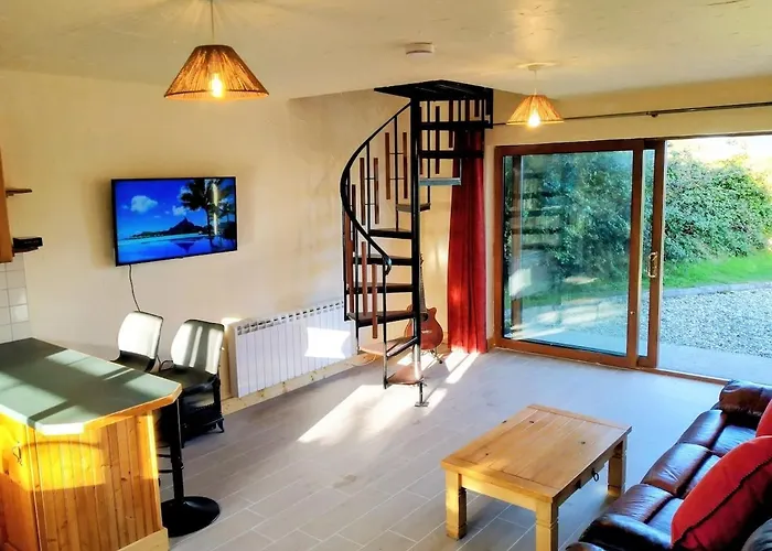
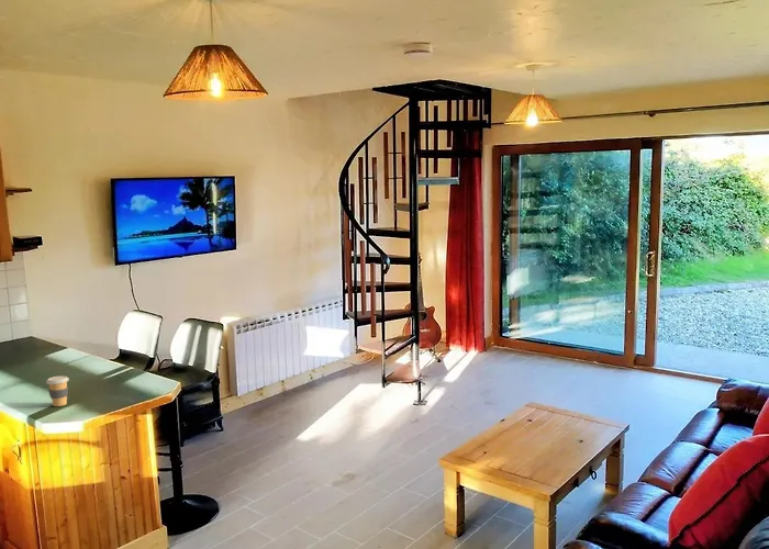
+ coffee cup (58, 391)
